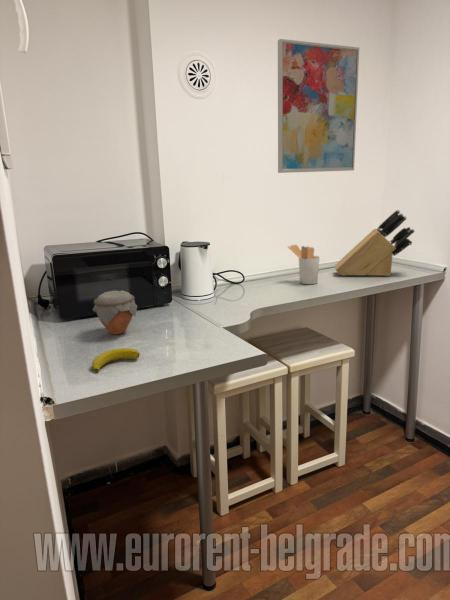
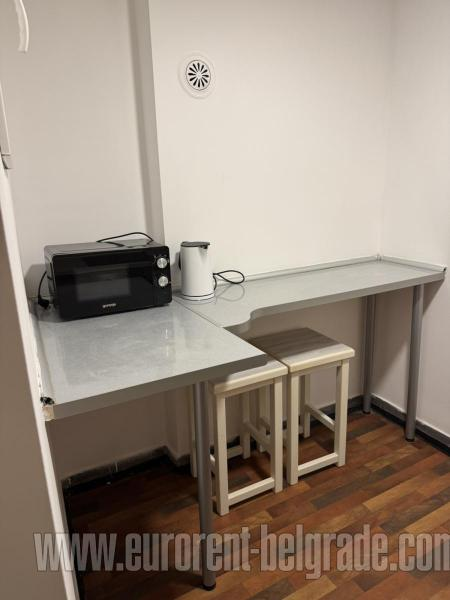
- knife block (373, 242)
- banana (113, 357)
- wall art (318, 110)
- jar (115, 313)
- utensil holder (303, 263)
